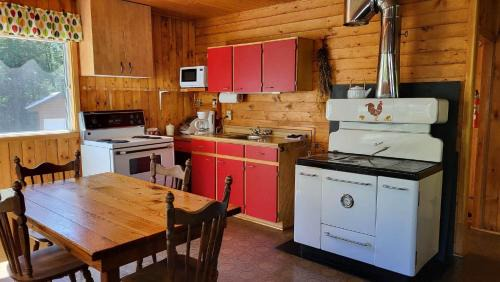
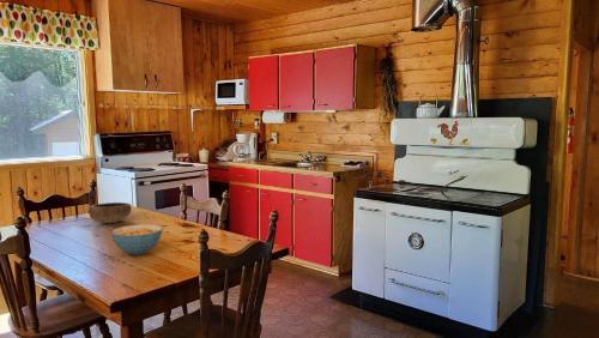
+ cereal bowl (138, 241)
+ bowl (111, 212)
